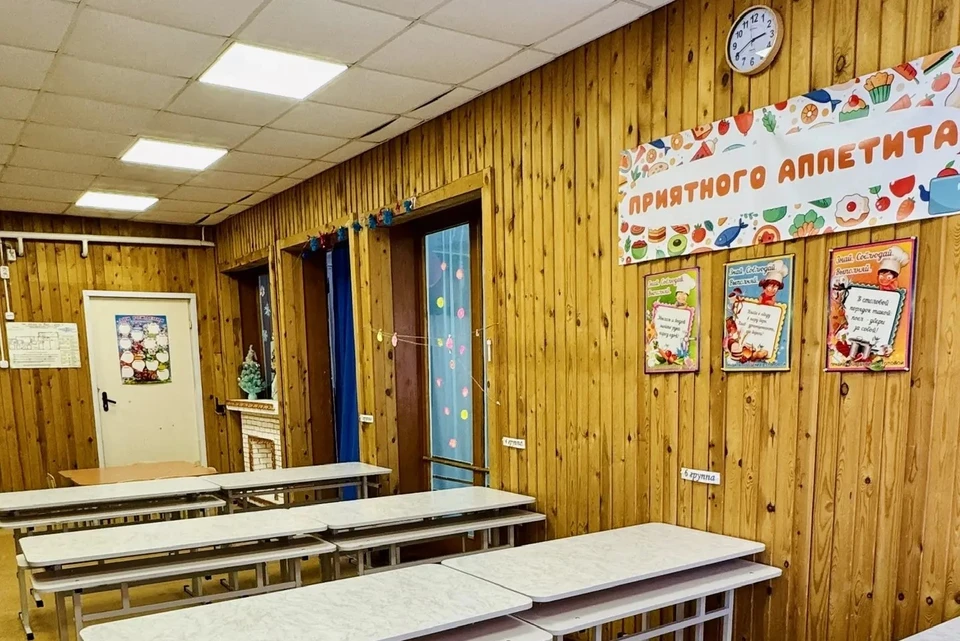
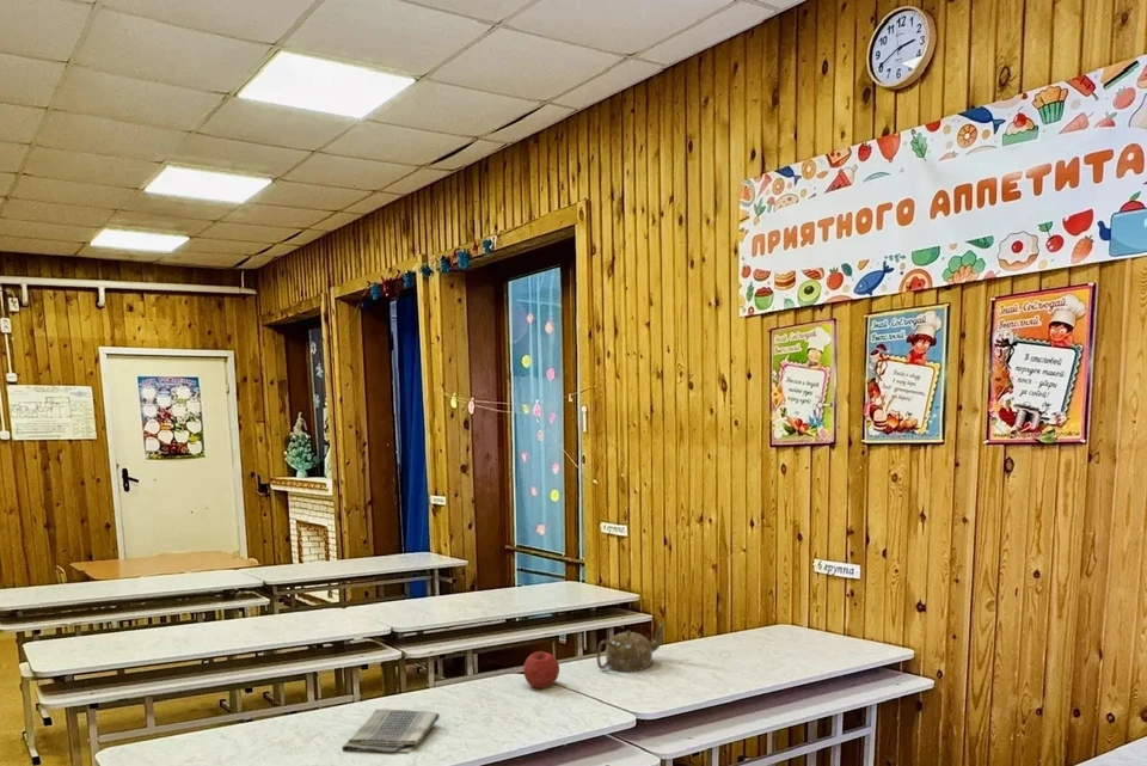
+ fruit (541, 667)
+ teapot (632, 645)
+ dish towel (392, 729)
